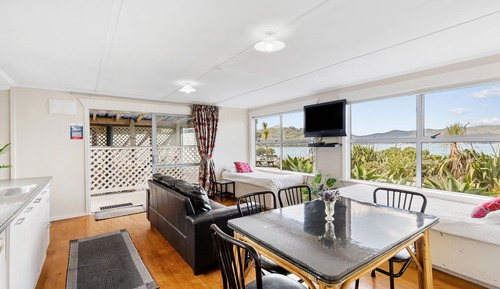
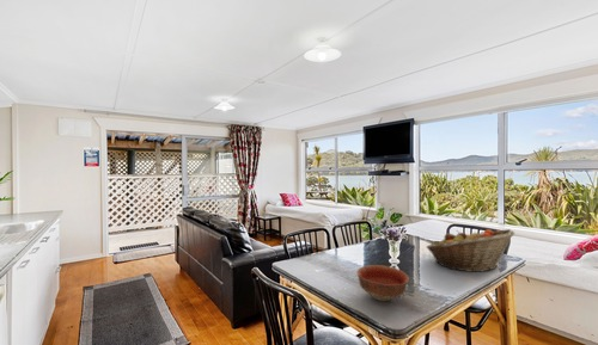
+ bowl (382, 284)
+ fruit basket (469, 245)
